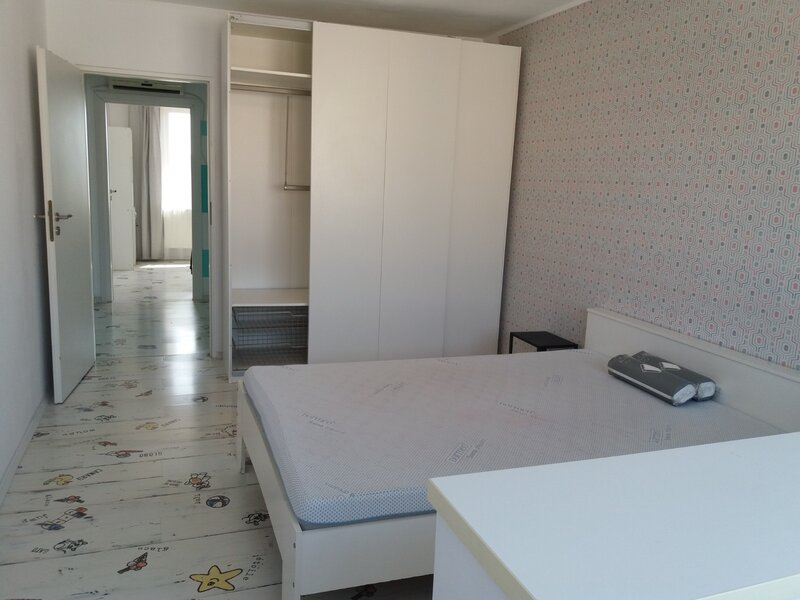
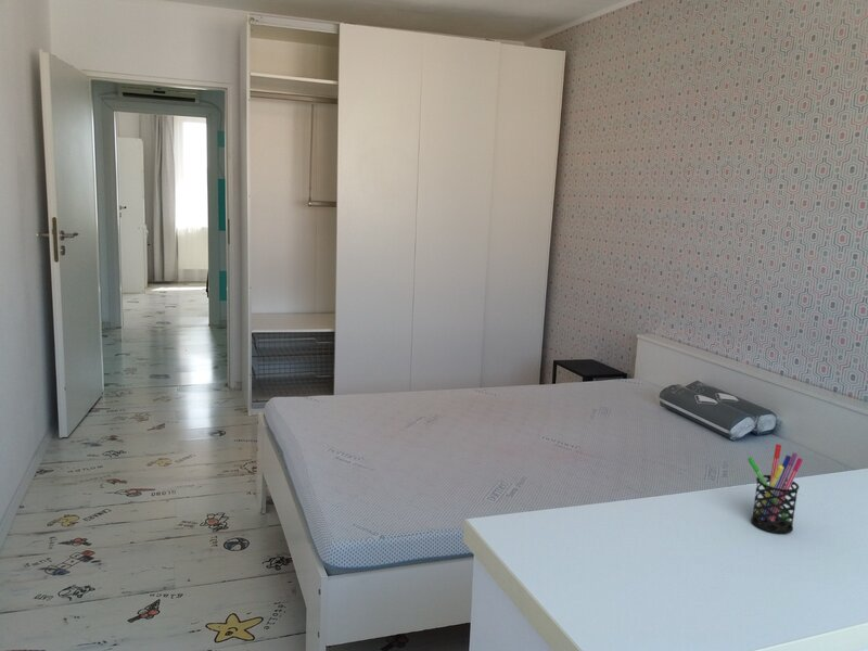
+ pen holder (771, 486)
